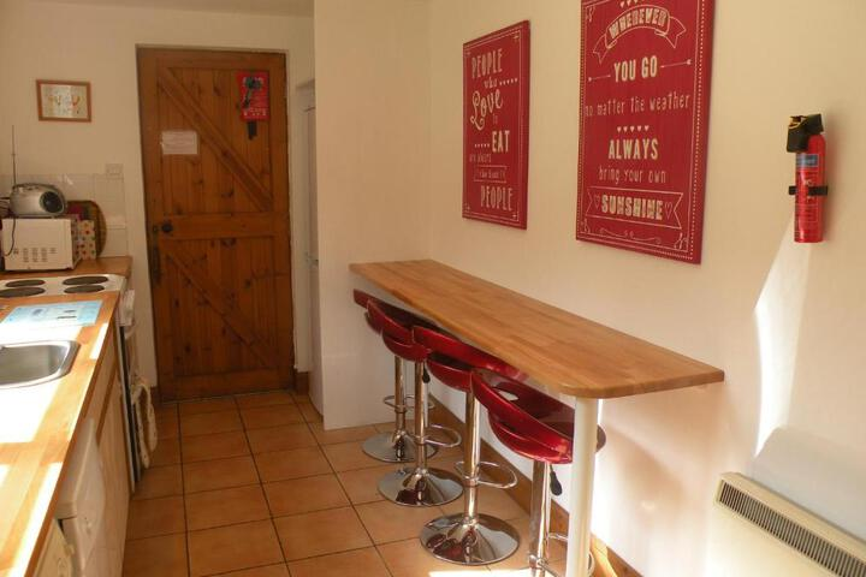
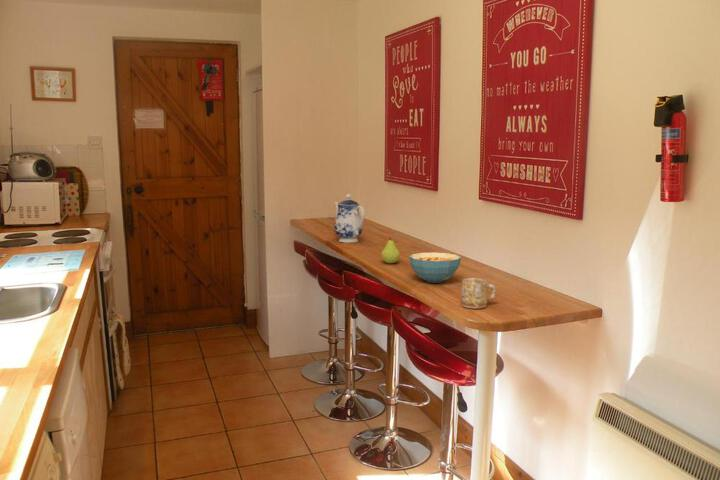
+ mug (478, 293)
+ teapot (348, 217)
+ fruit (390, 249)
+ cereal bowl (434, 269)
